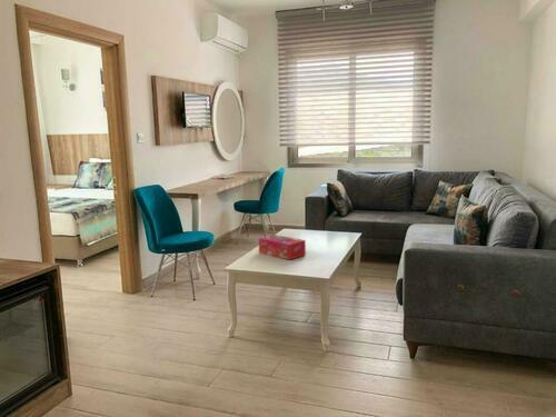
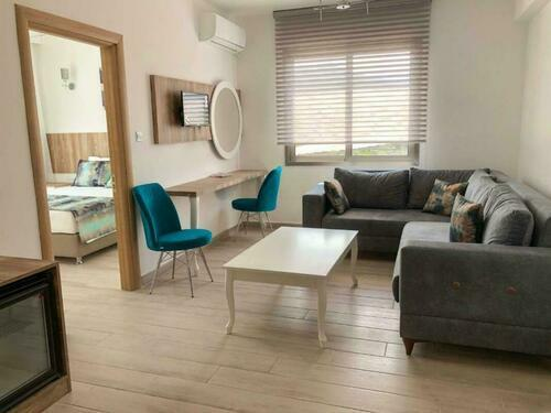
- tissue box (281, 246)
